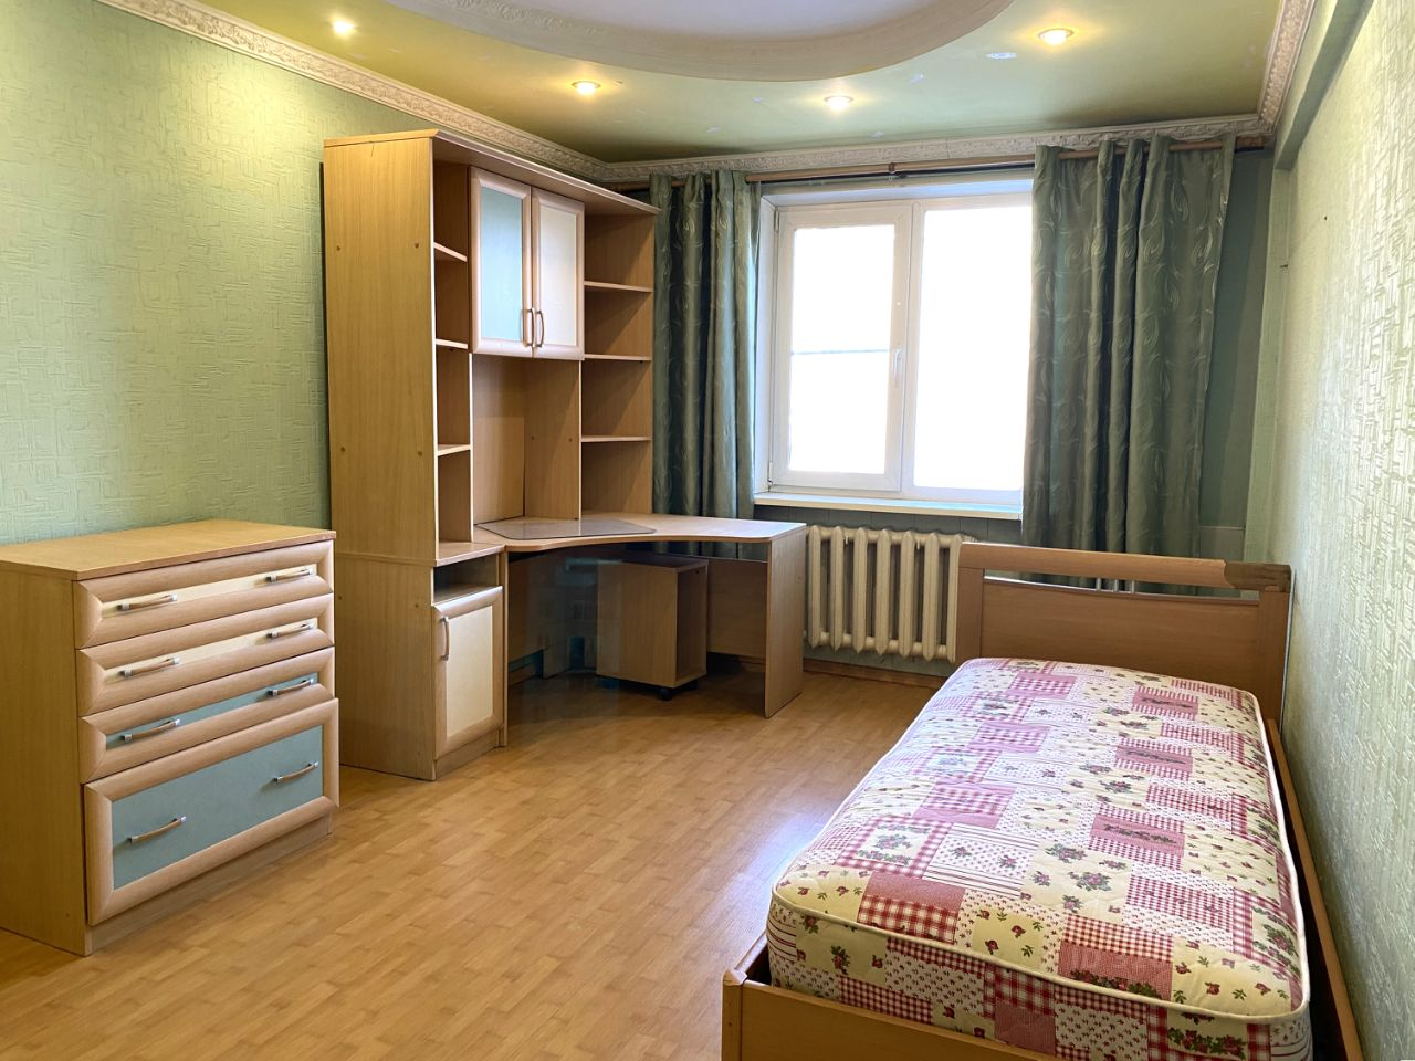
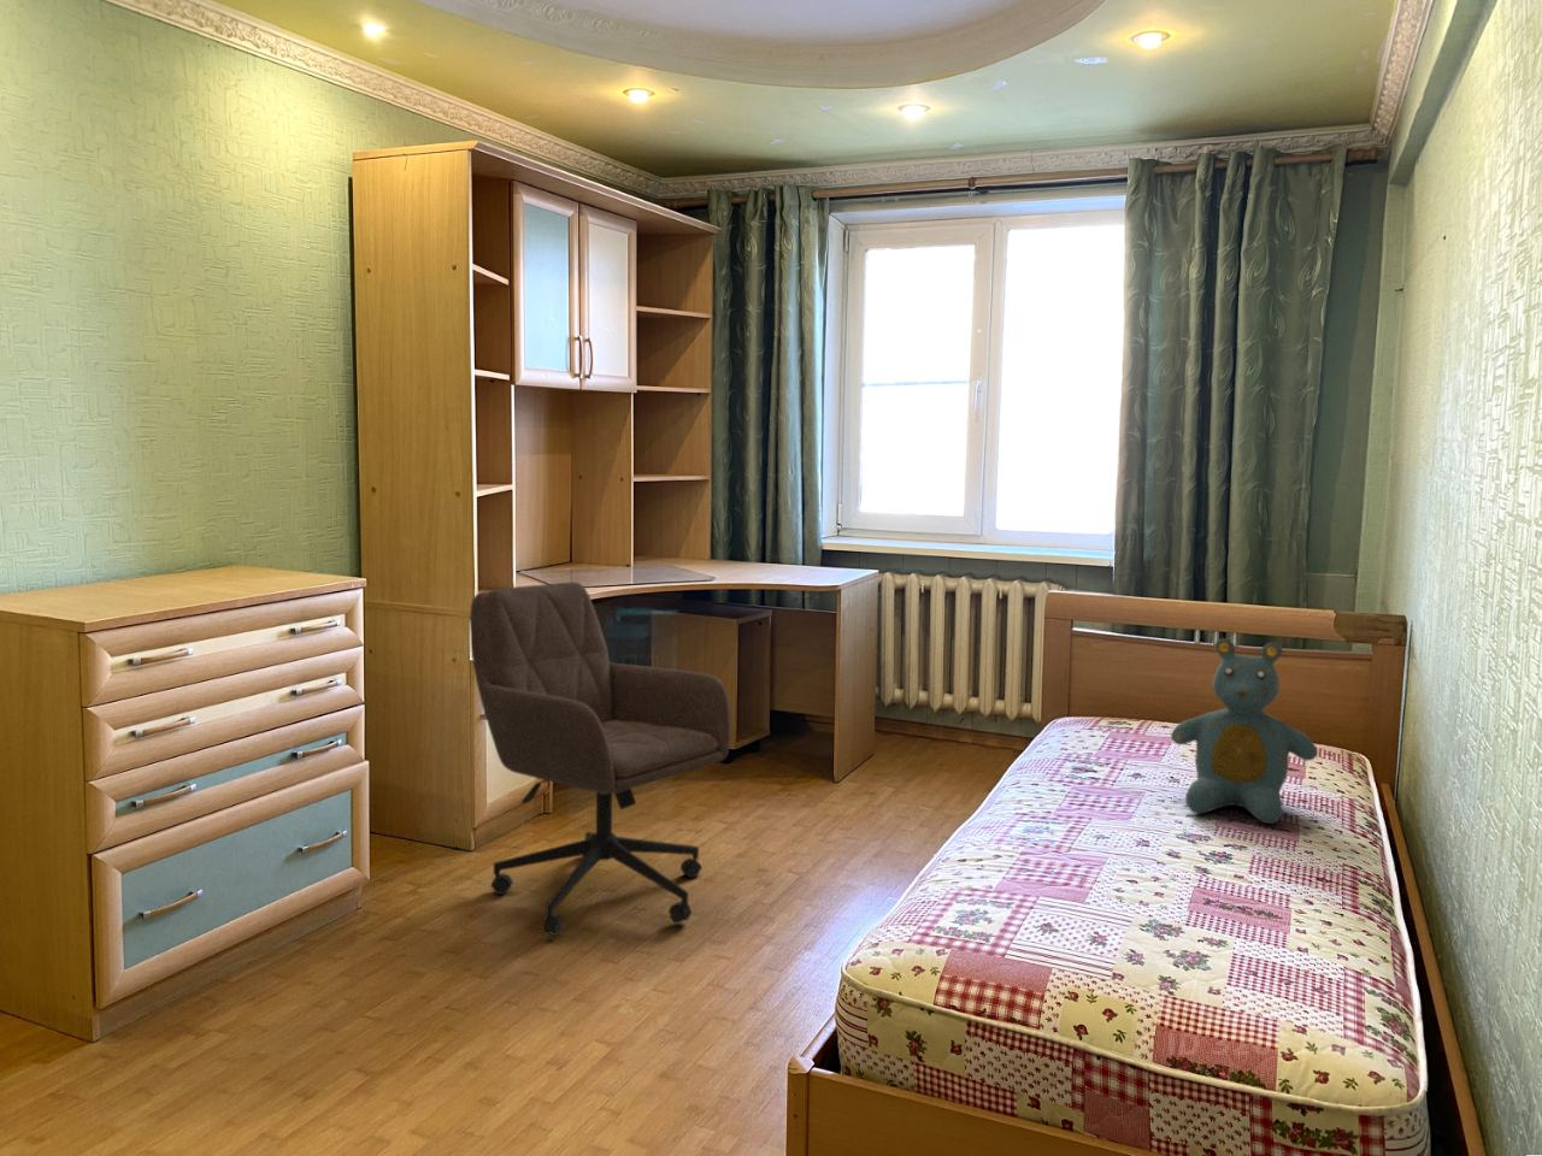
+ teddy bear (1241, 725)
+ office chair (599, 744)
